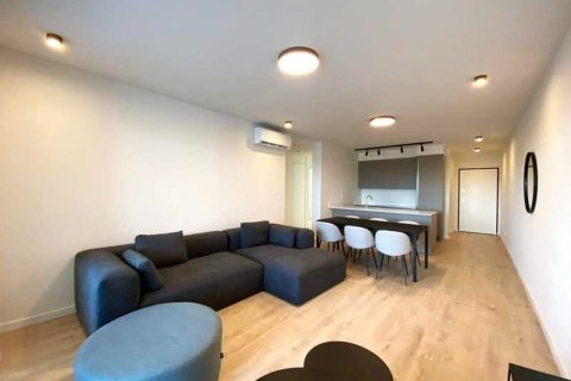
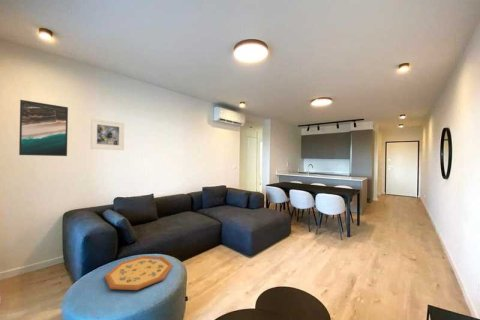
+ decorative tray (140, 270)
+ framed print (108, 135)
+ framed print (45, 129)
